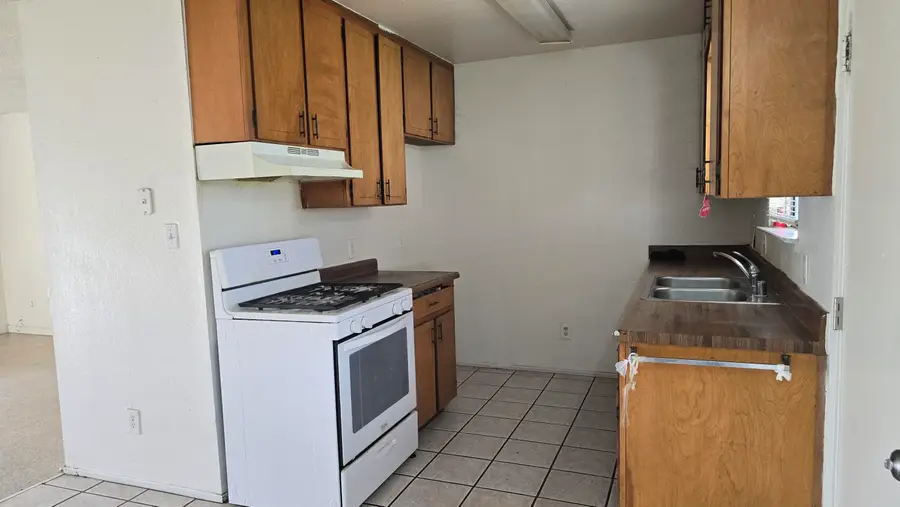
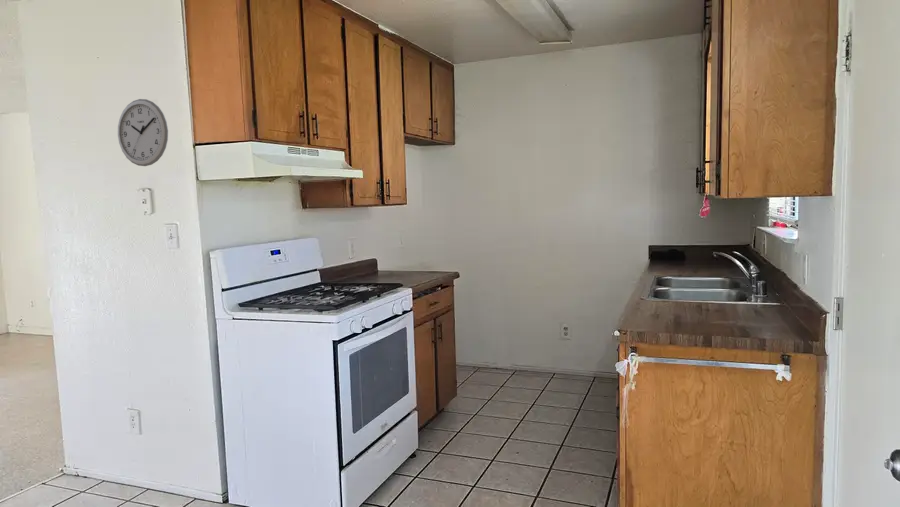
+ wall clock (141, 132)
